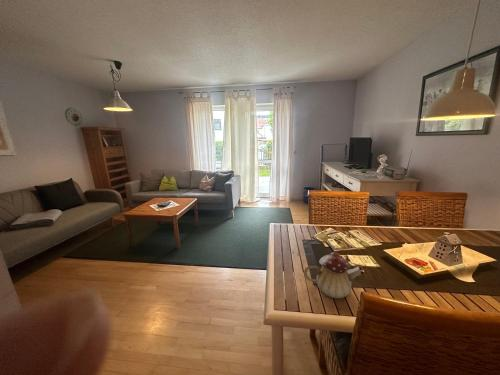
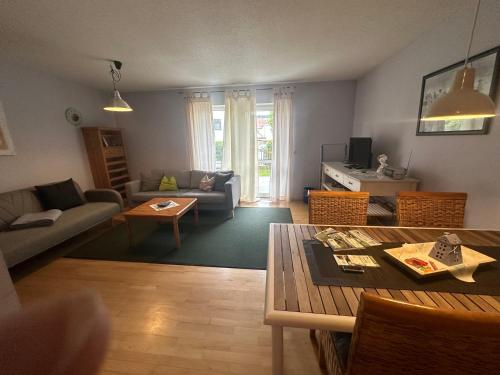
- teapot (331, 270)
